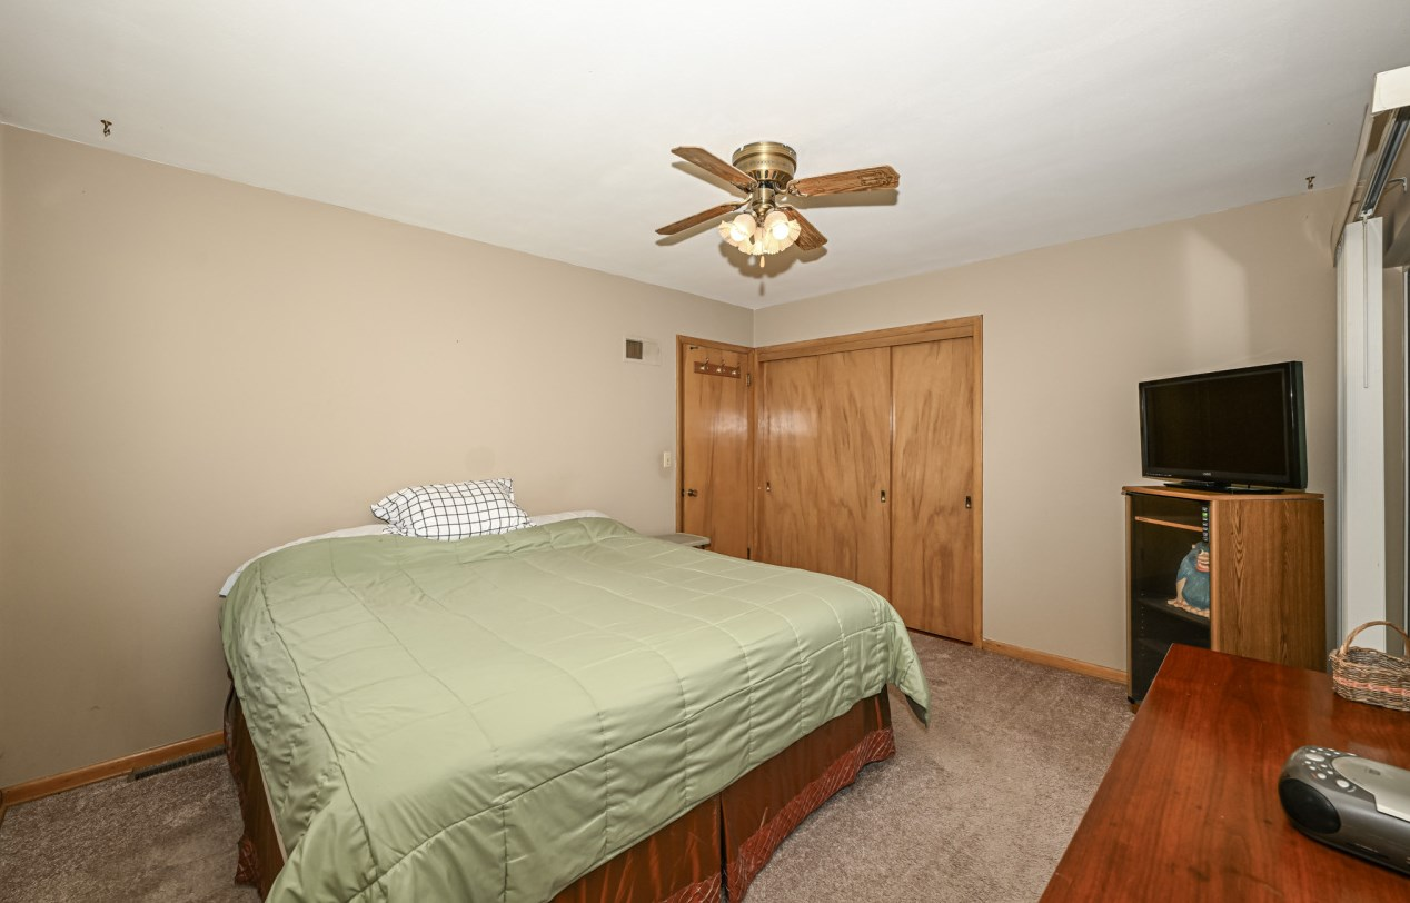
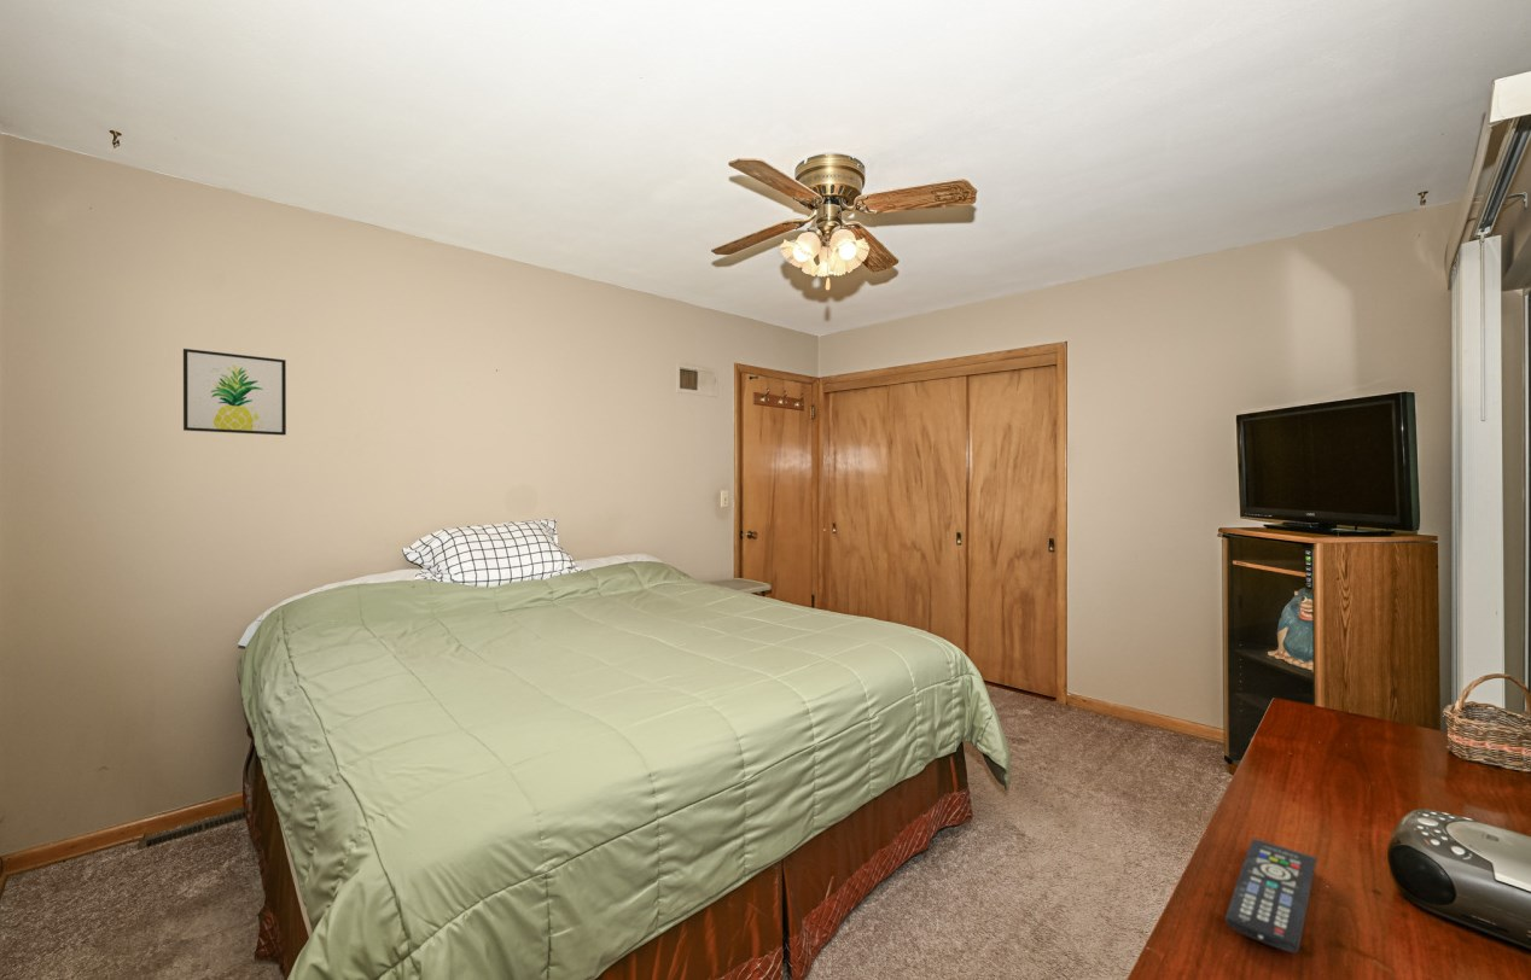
+ wall art (235, 393)
+ remote control (1274, 887)
